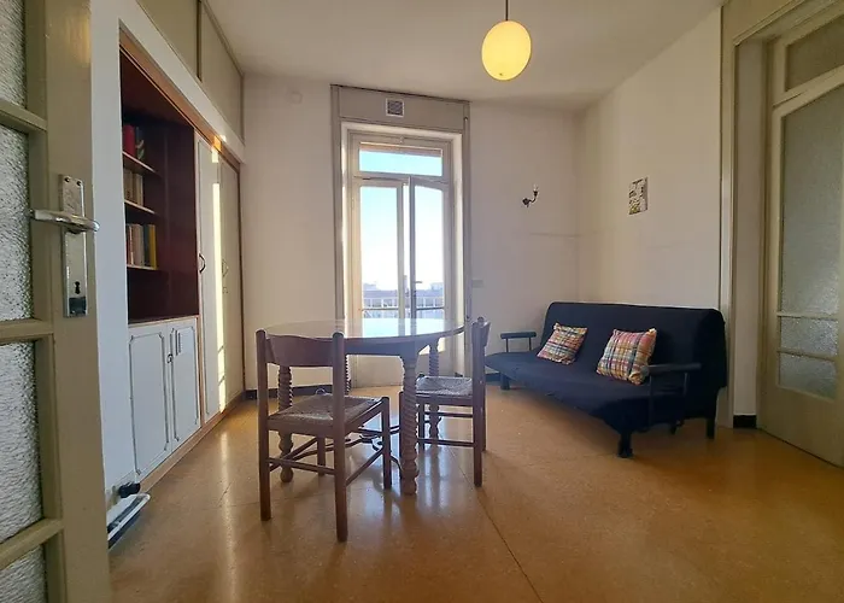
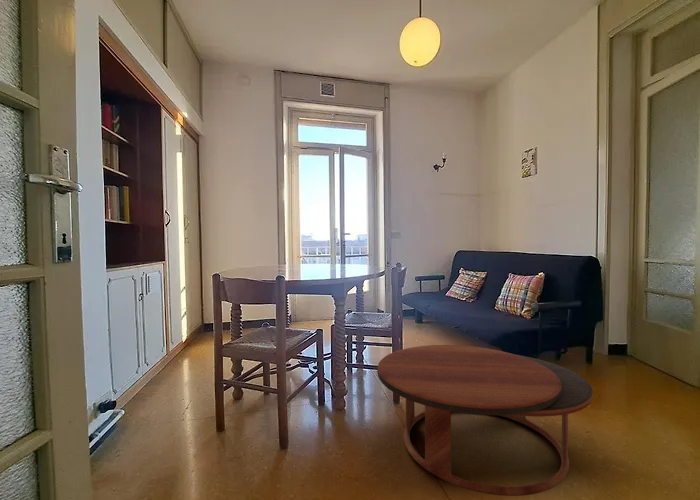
+ coffee table (478, 405)
